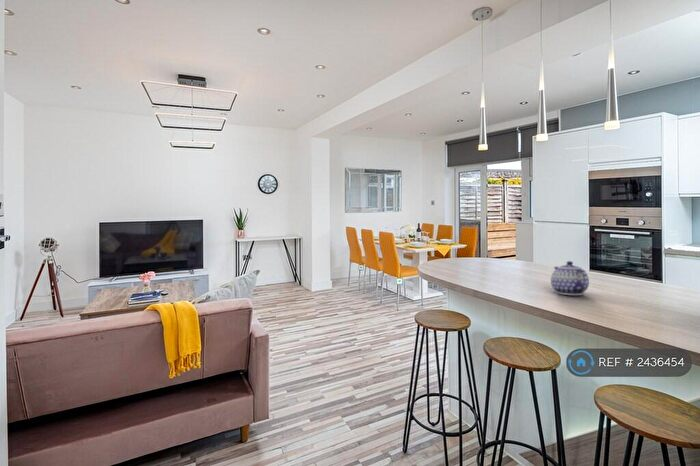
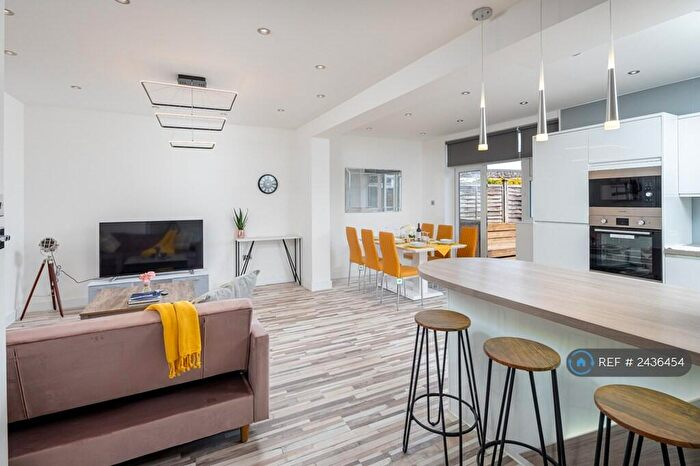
- teapot (569, 277)
